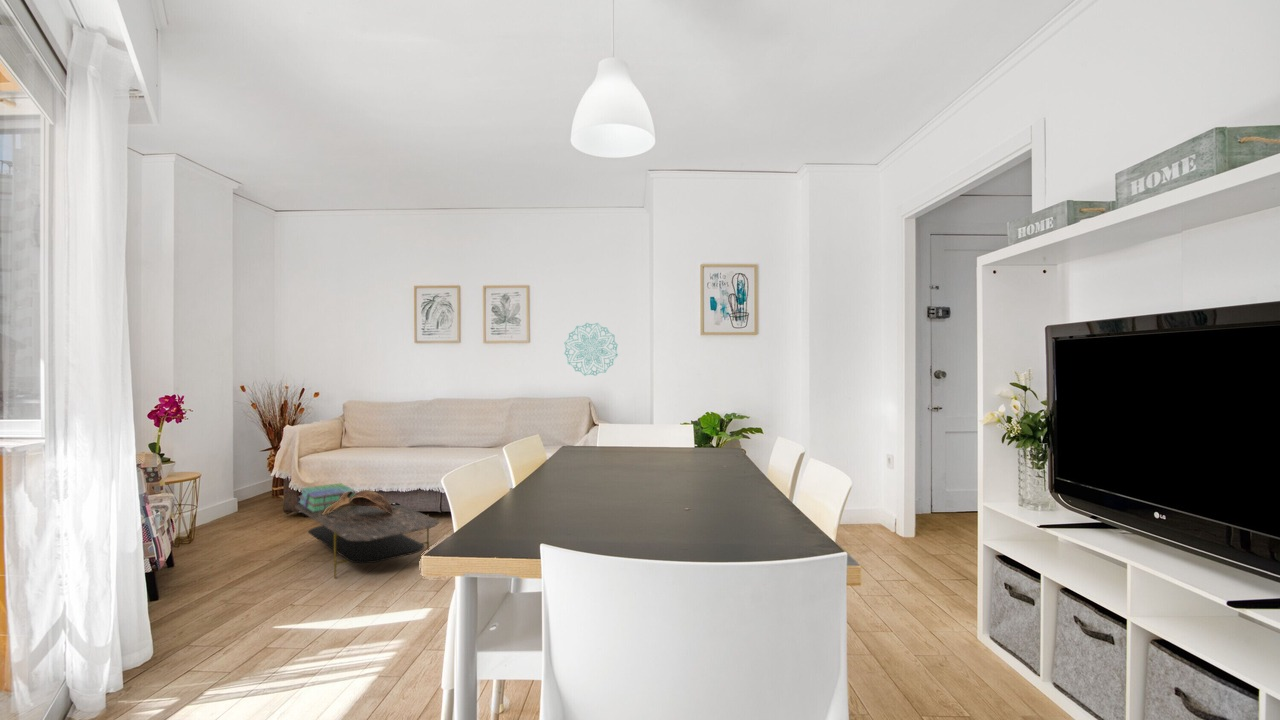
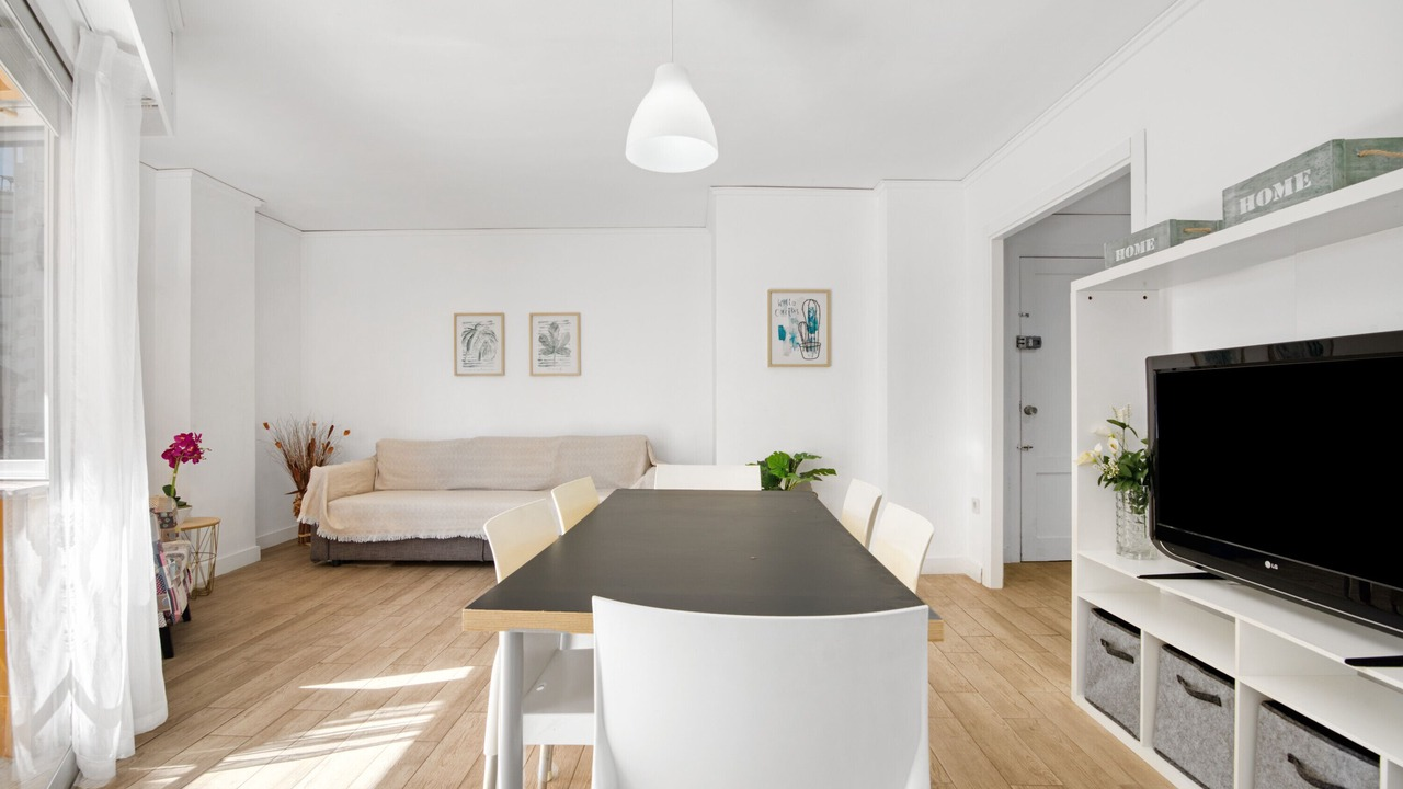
- coffee table (363, 533)
- decorative bowl (365, 501)
- wall decoration (591, 350)
- stack of books (328, 496)
